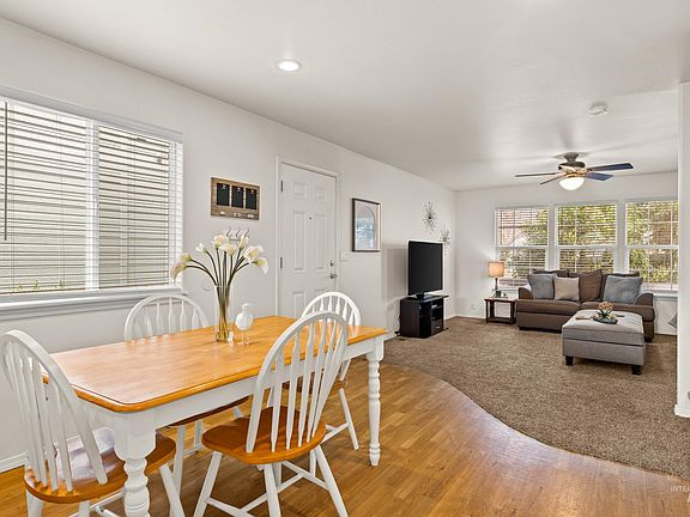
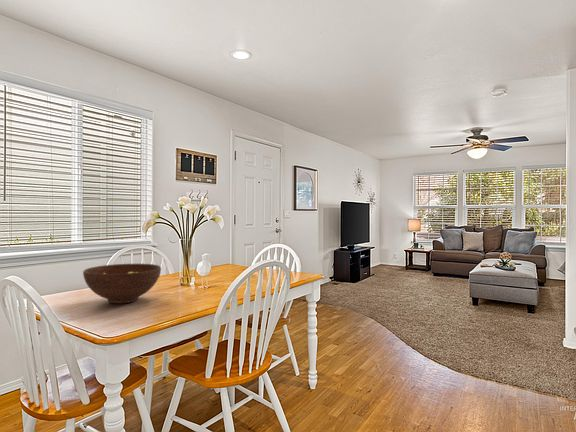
+ fruit bowl (123, 284)
